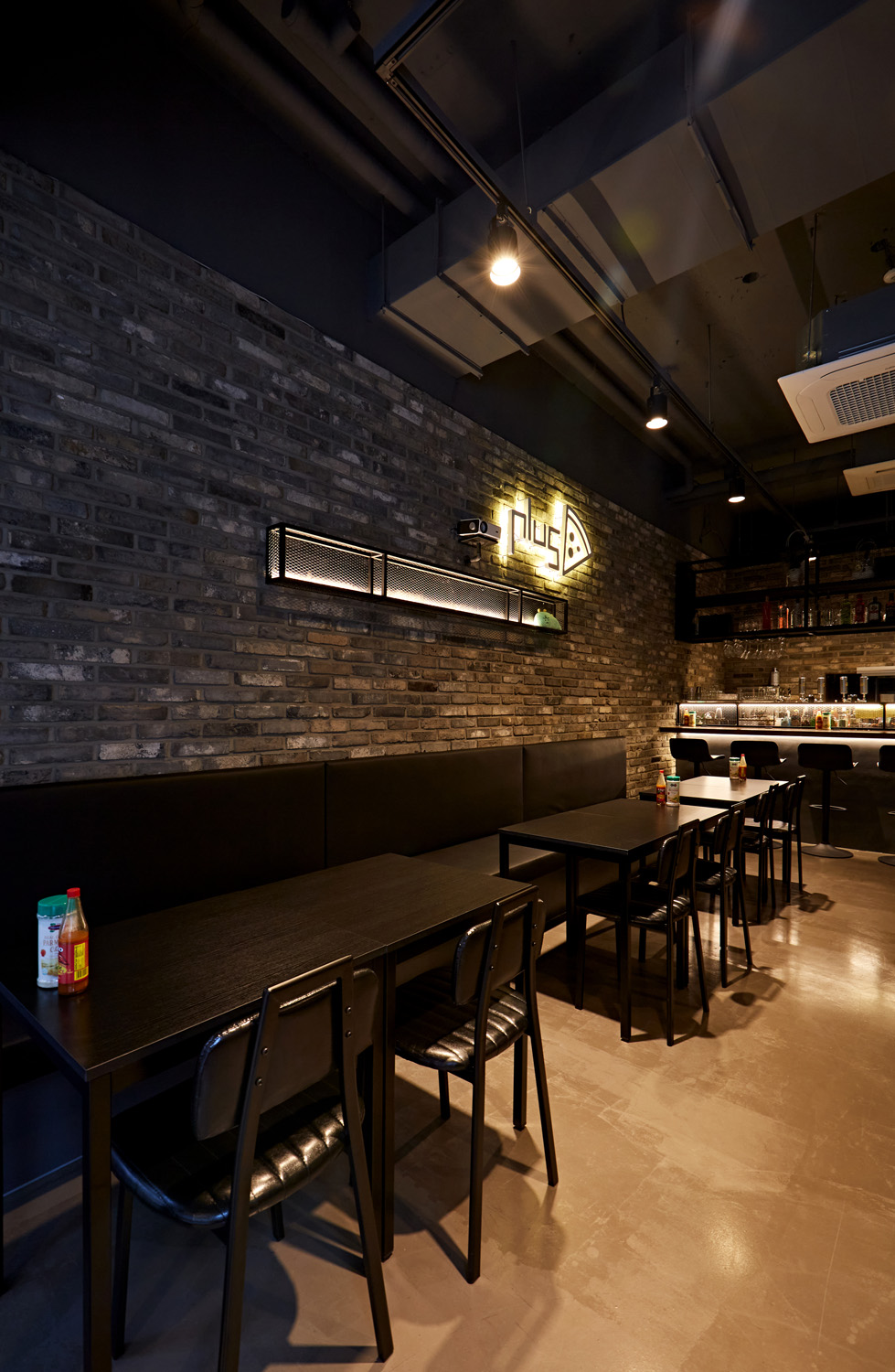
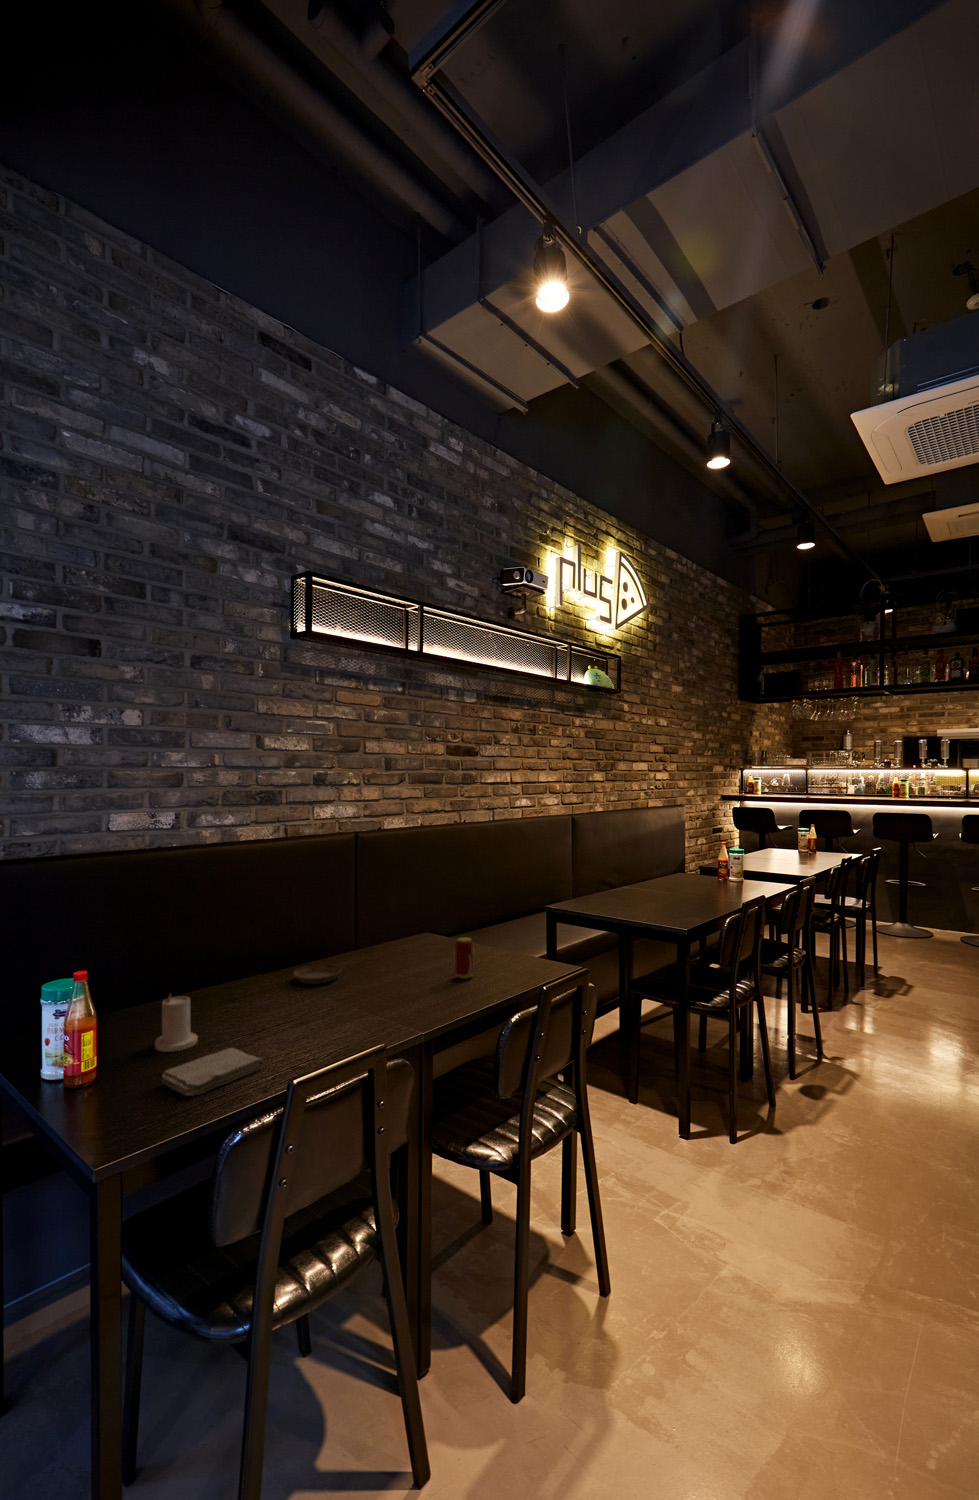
+ beverage can (464, 957)
+ washcloth (212, 1069)
+ saucer (317, 974)
+ candle (176, 1018)
